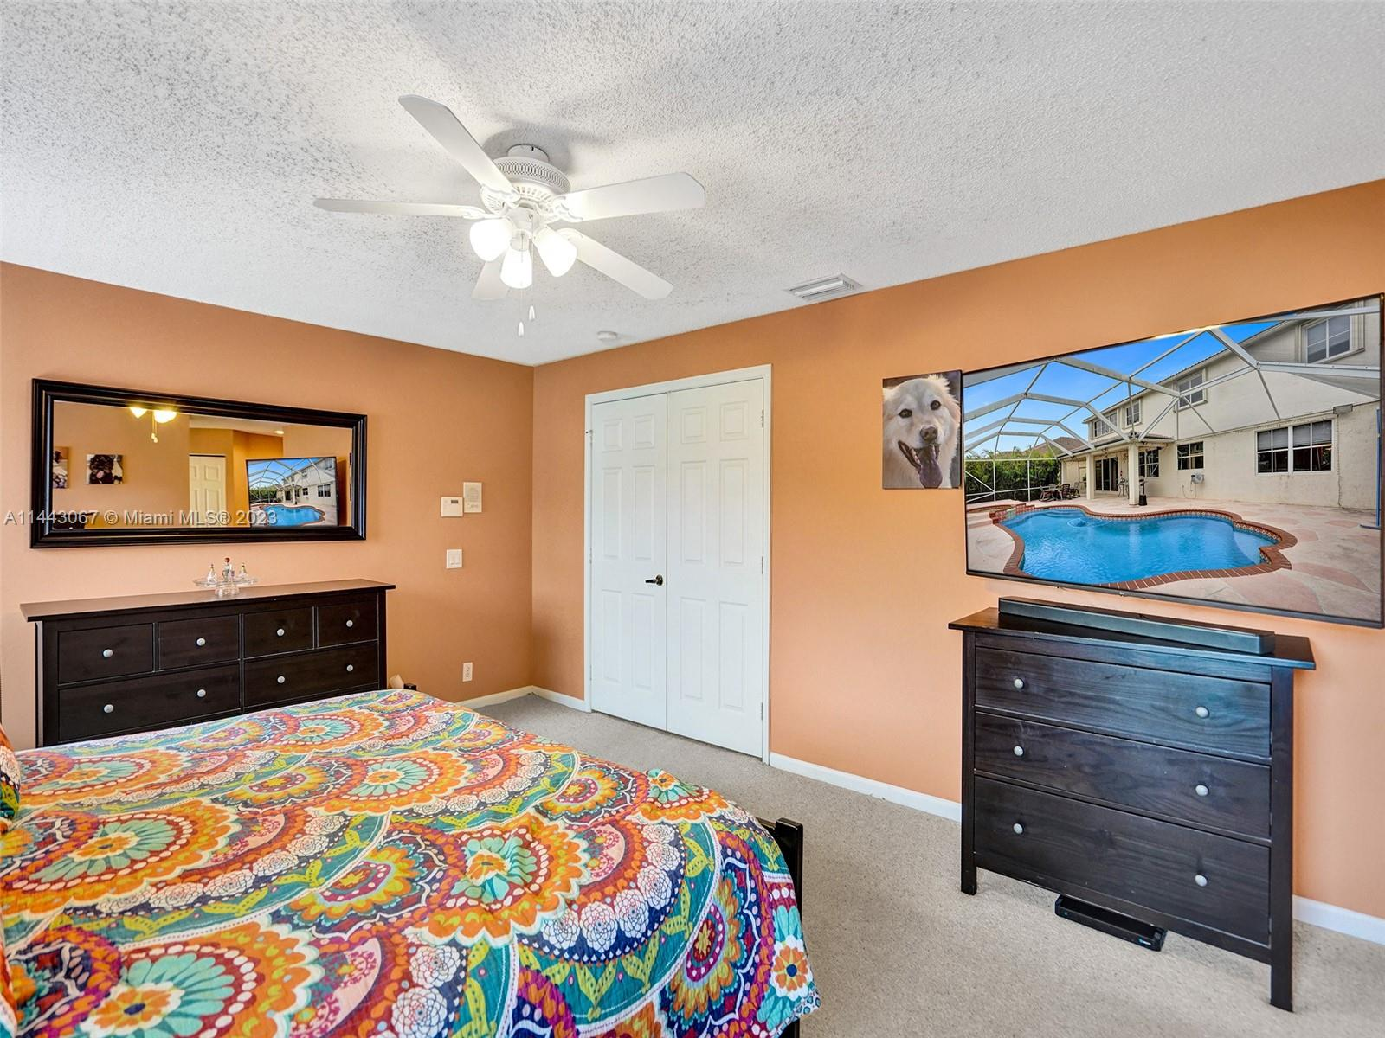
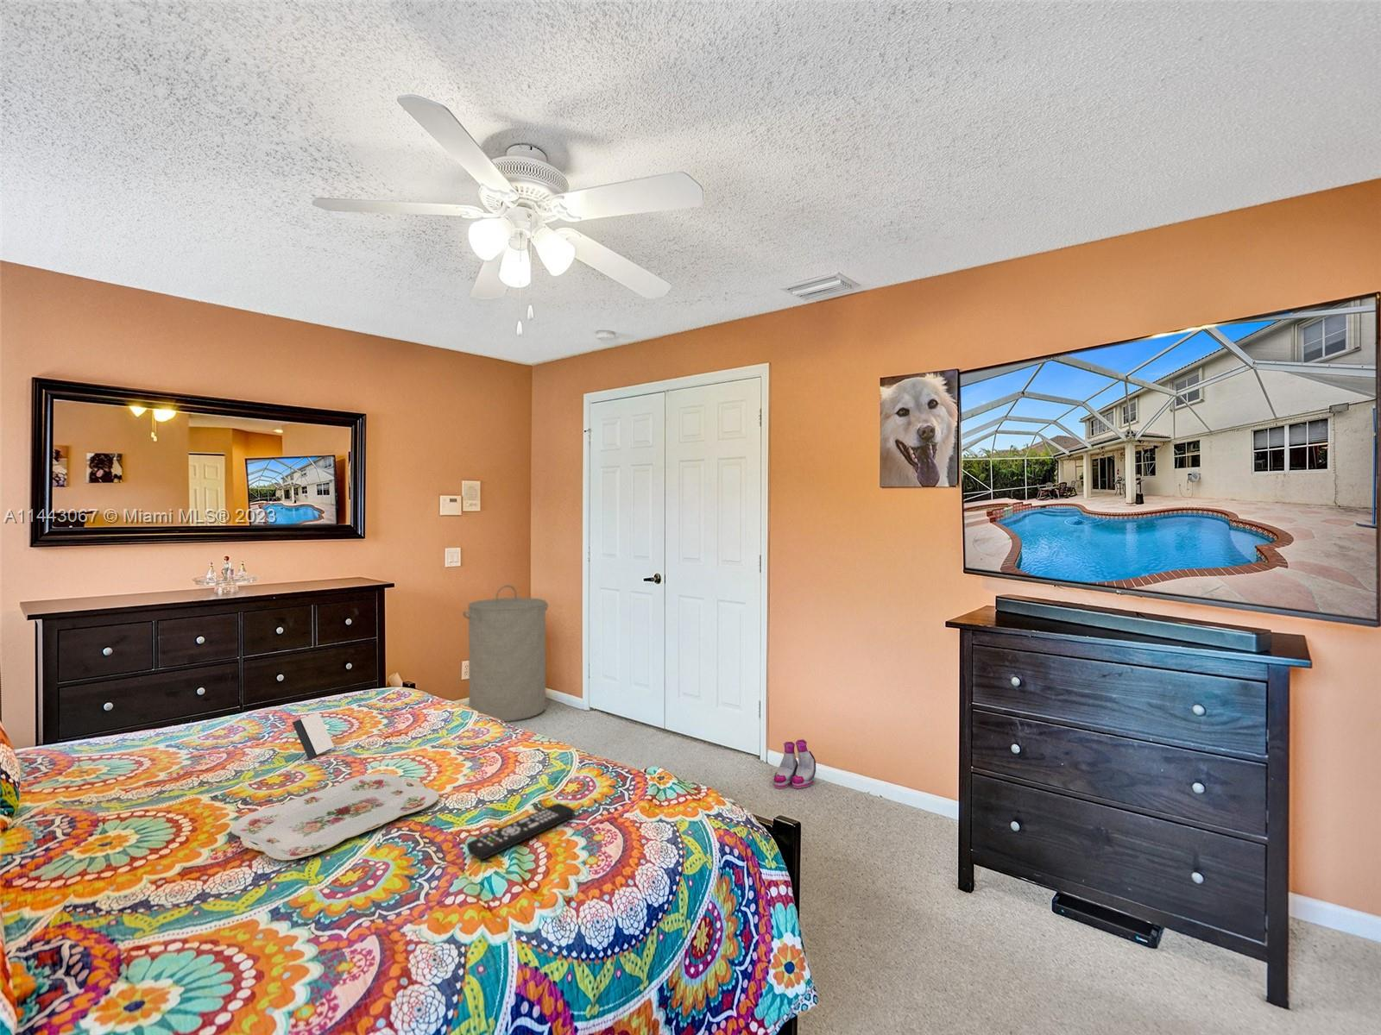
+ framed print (295, 730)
+ serving tray (340, 812)
+ boots (794, 761)
+ laundry hamper (508, 648)
+ remote control (523, 830)
